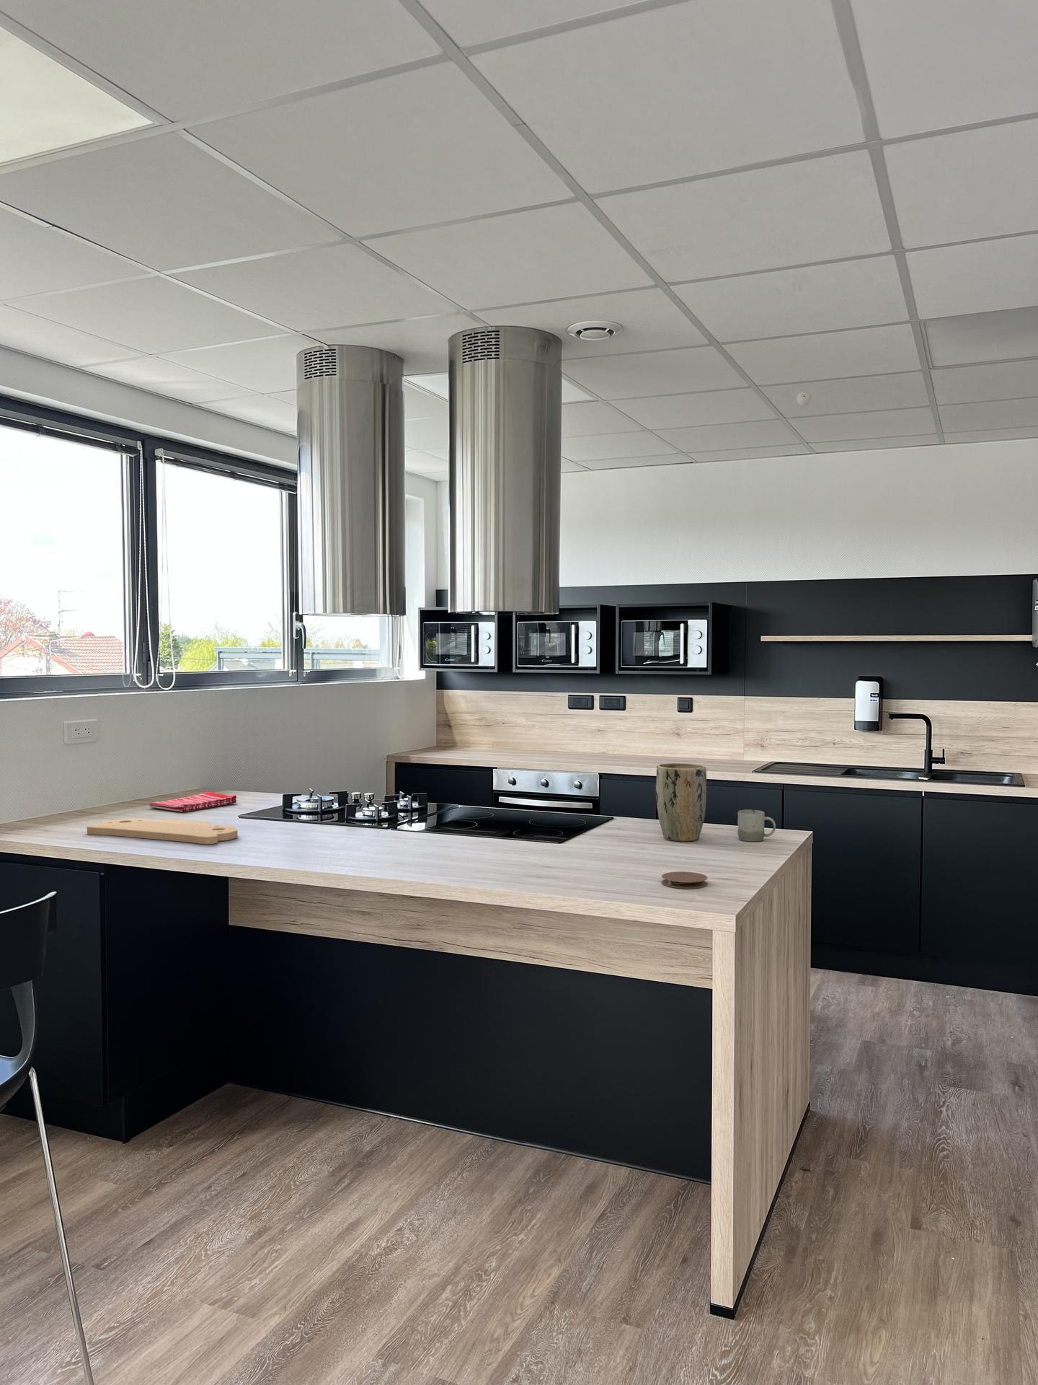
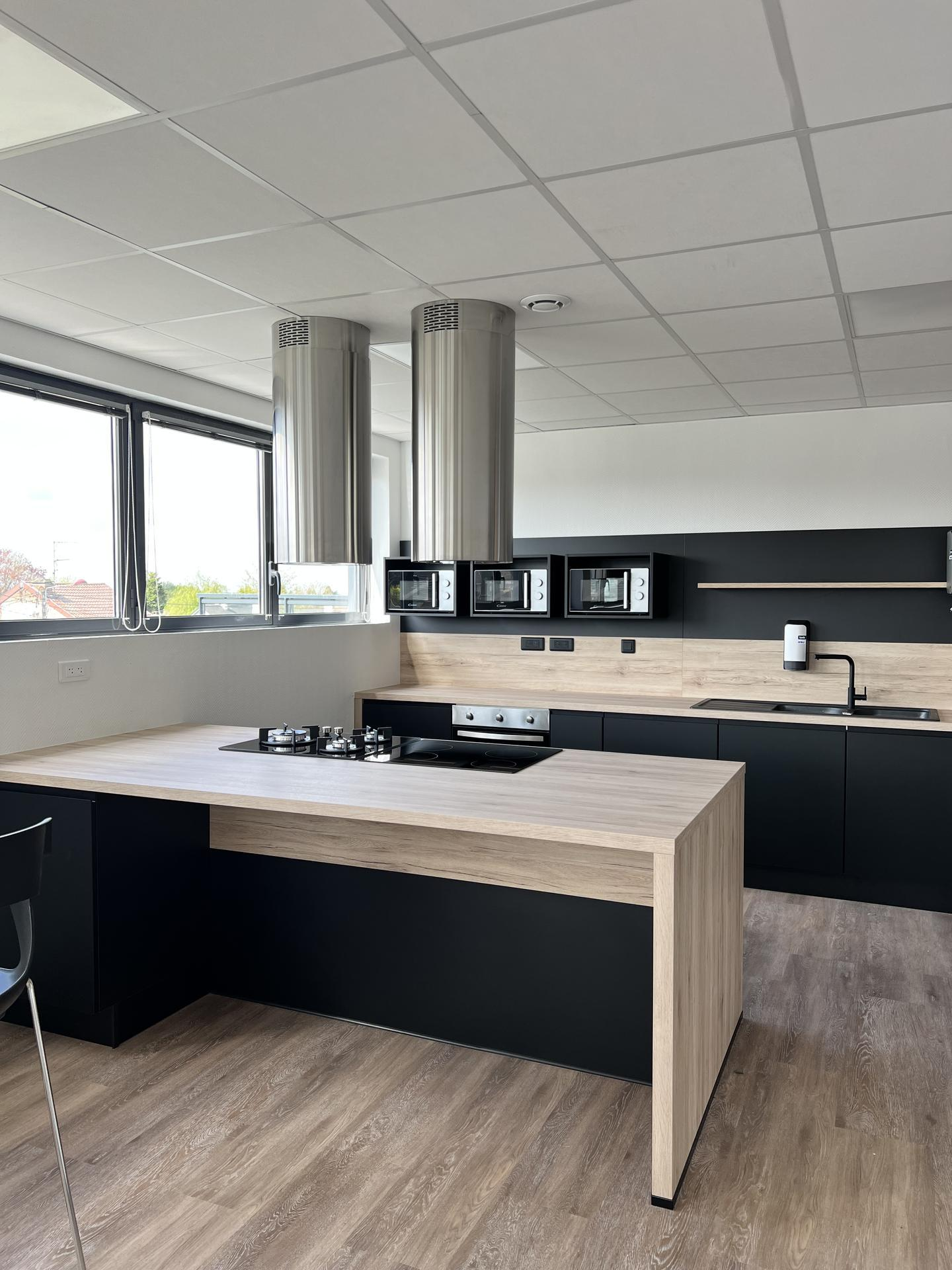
- cutting board (169, 829)
- coaster (684, 879)
- eyeball (804, 398)
- cup (757, 826)
- plant pot (680, 802)
- dish towel (194, 802)
